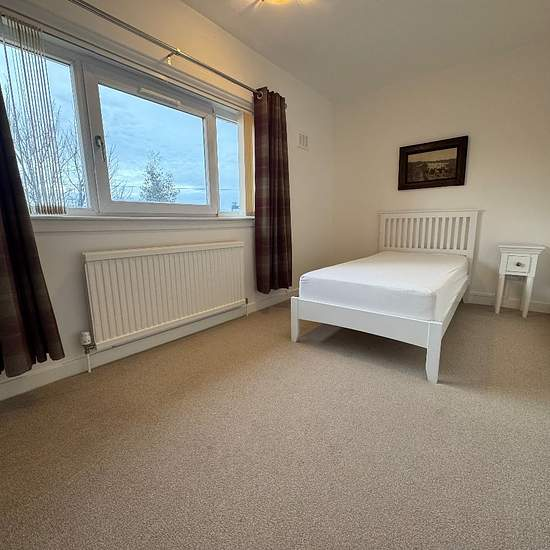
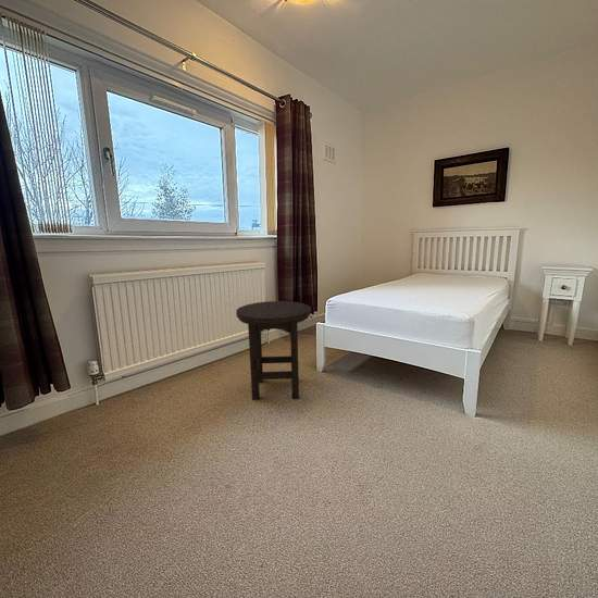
+ stool (275, 357)
